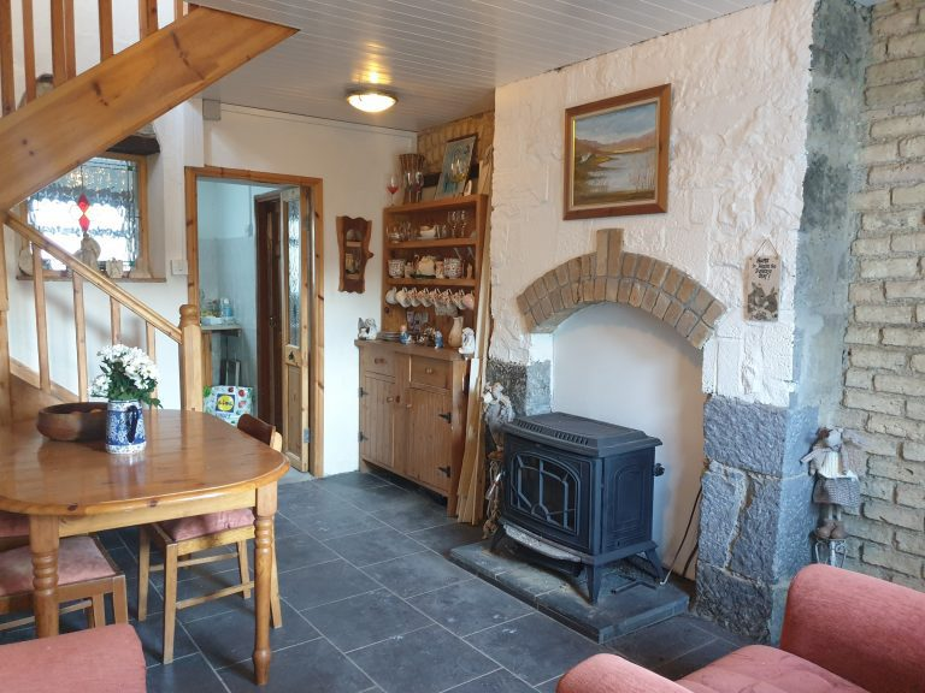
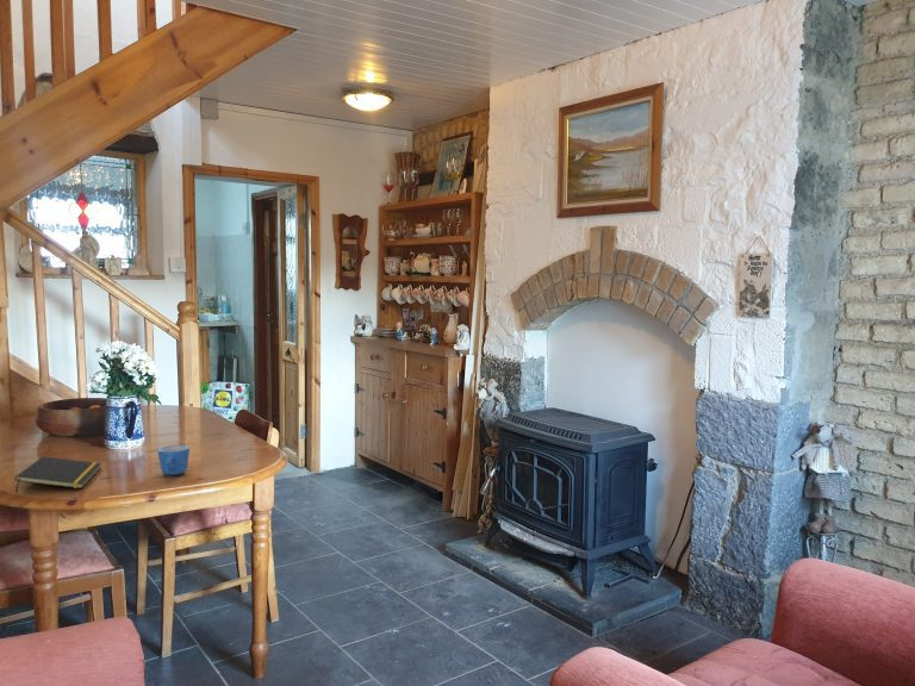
+ notepad (61, 472)
+ mug (173, 461)
